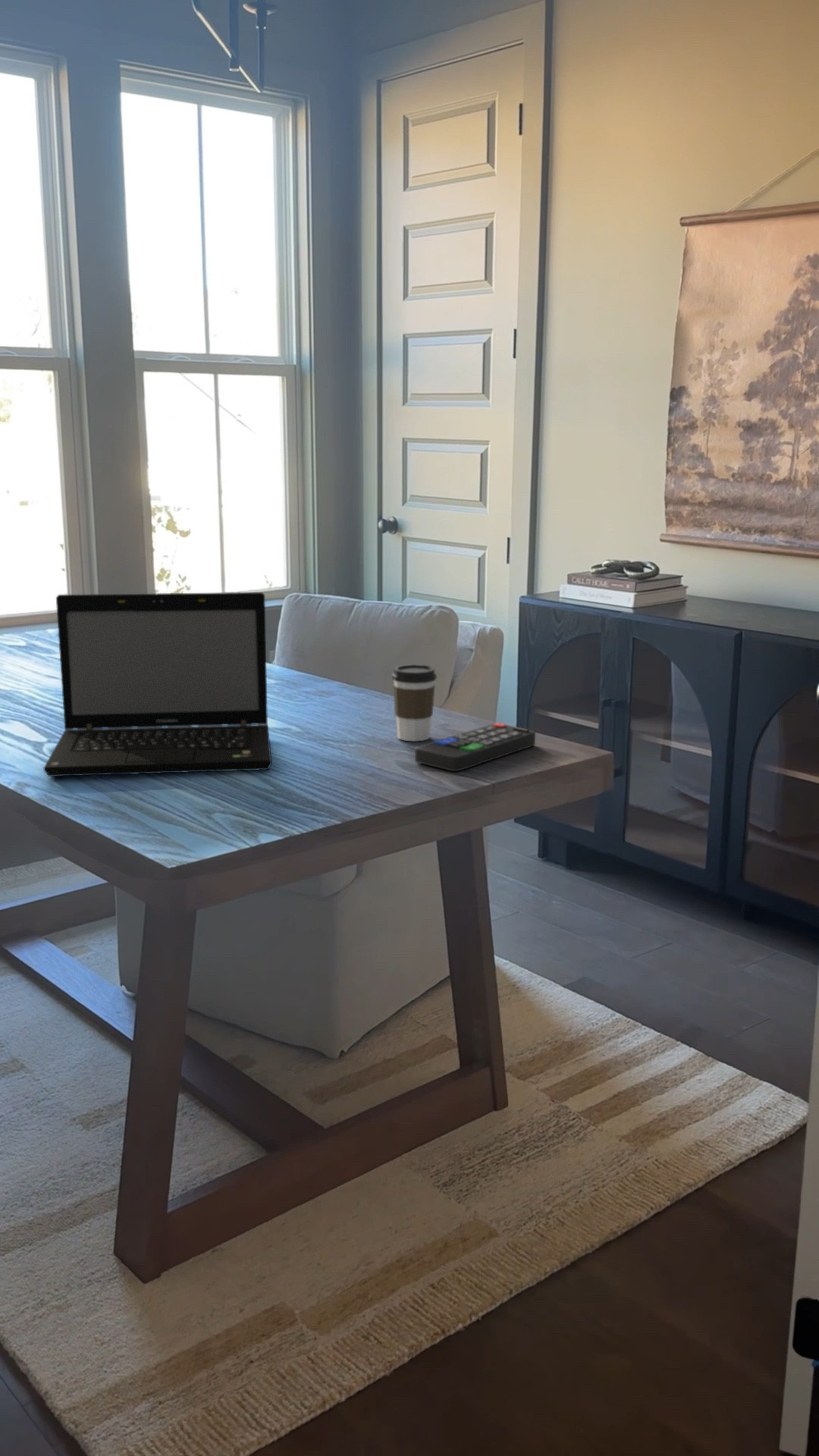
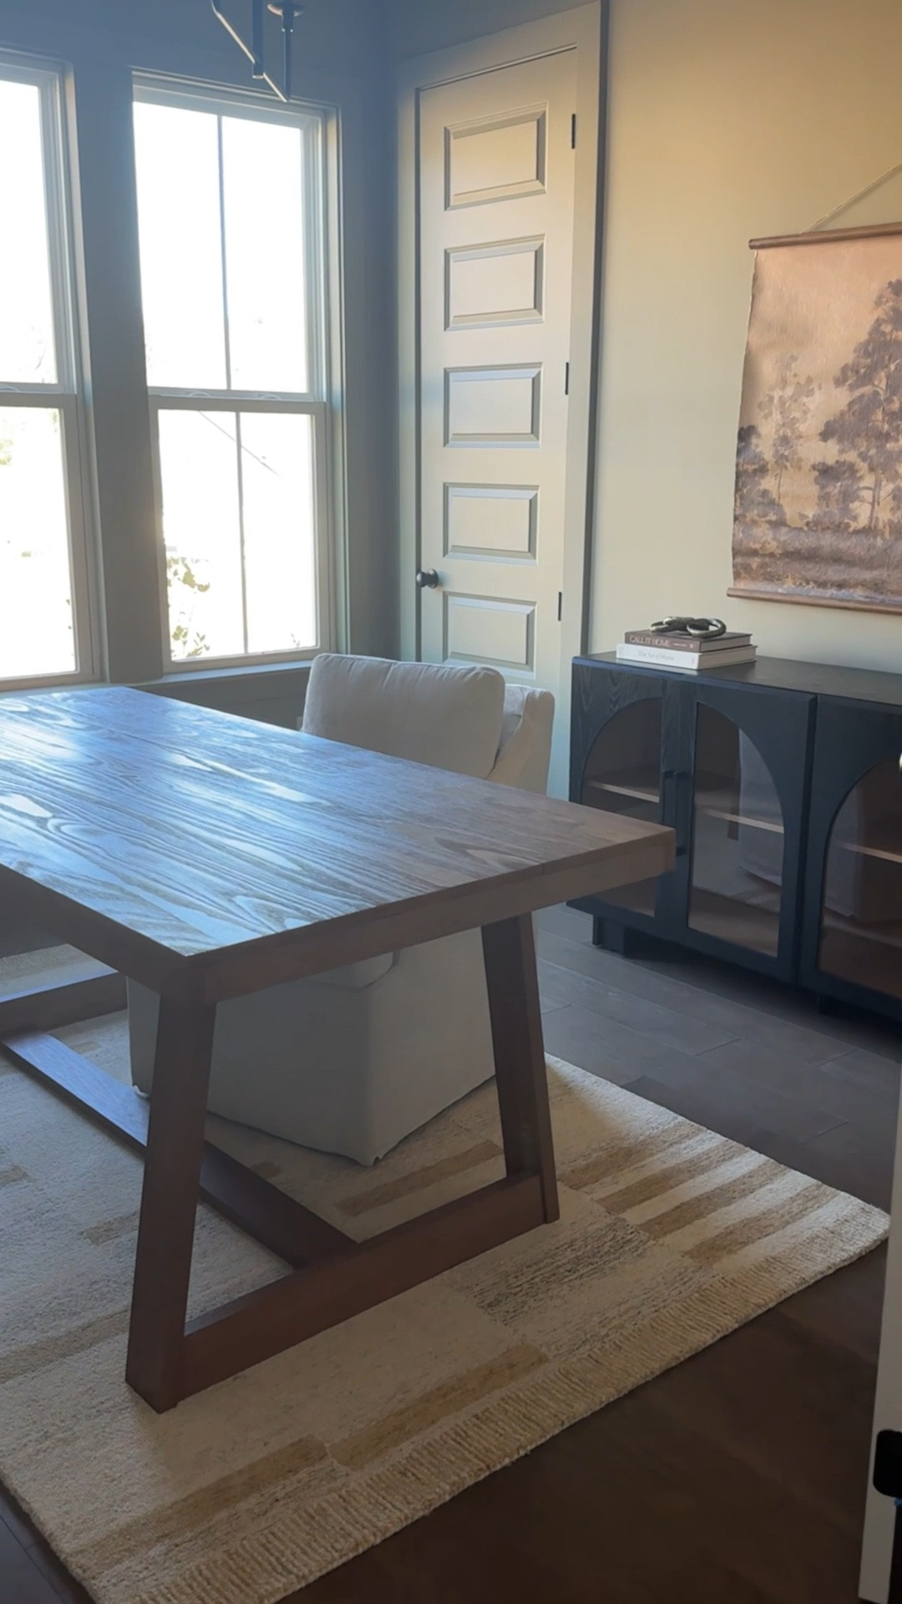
- remote control (476, 745)
- coffee cup (413, 703)
- laptop (160, 681)
